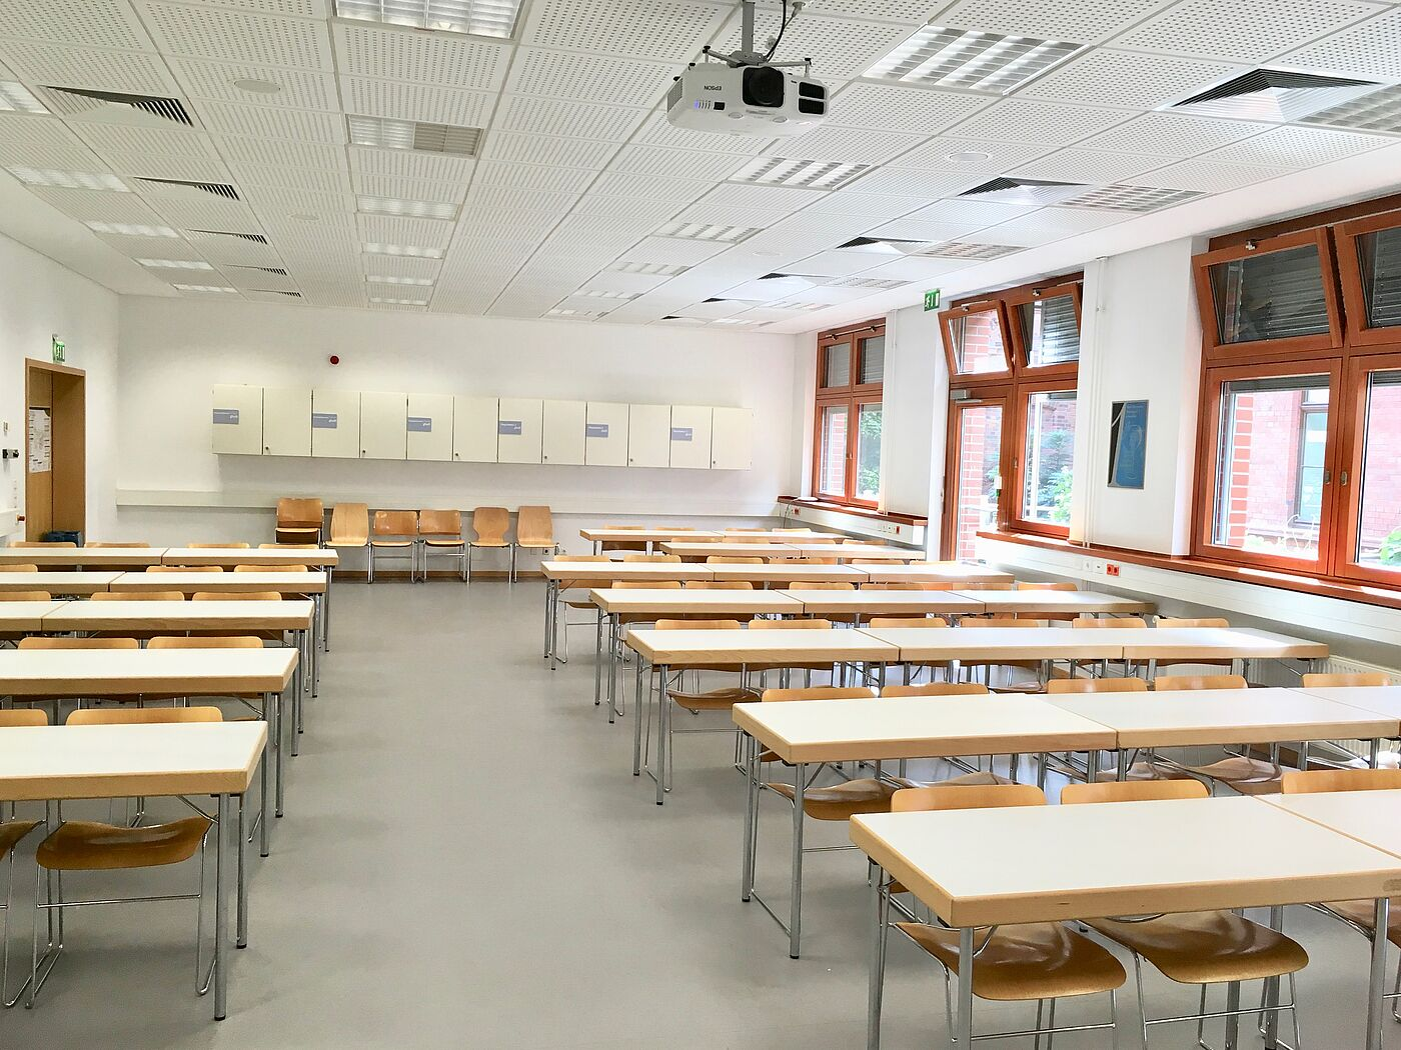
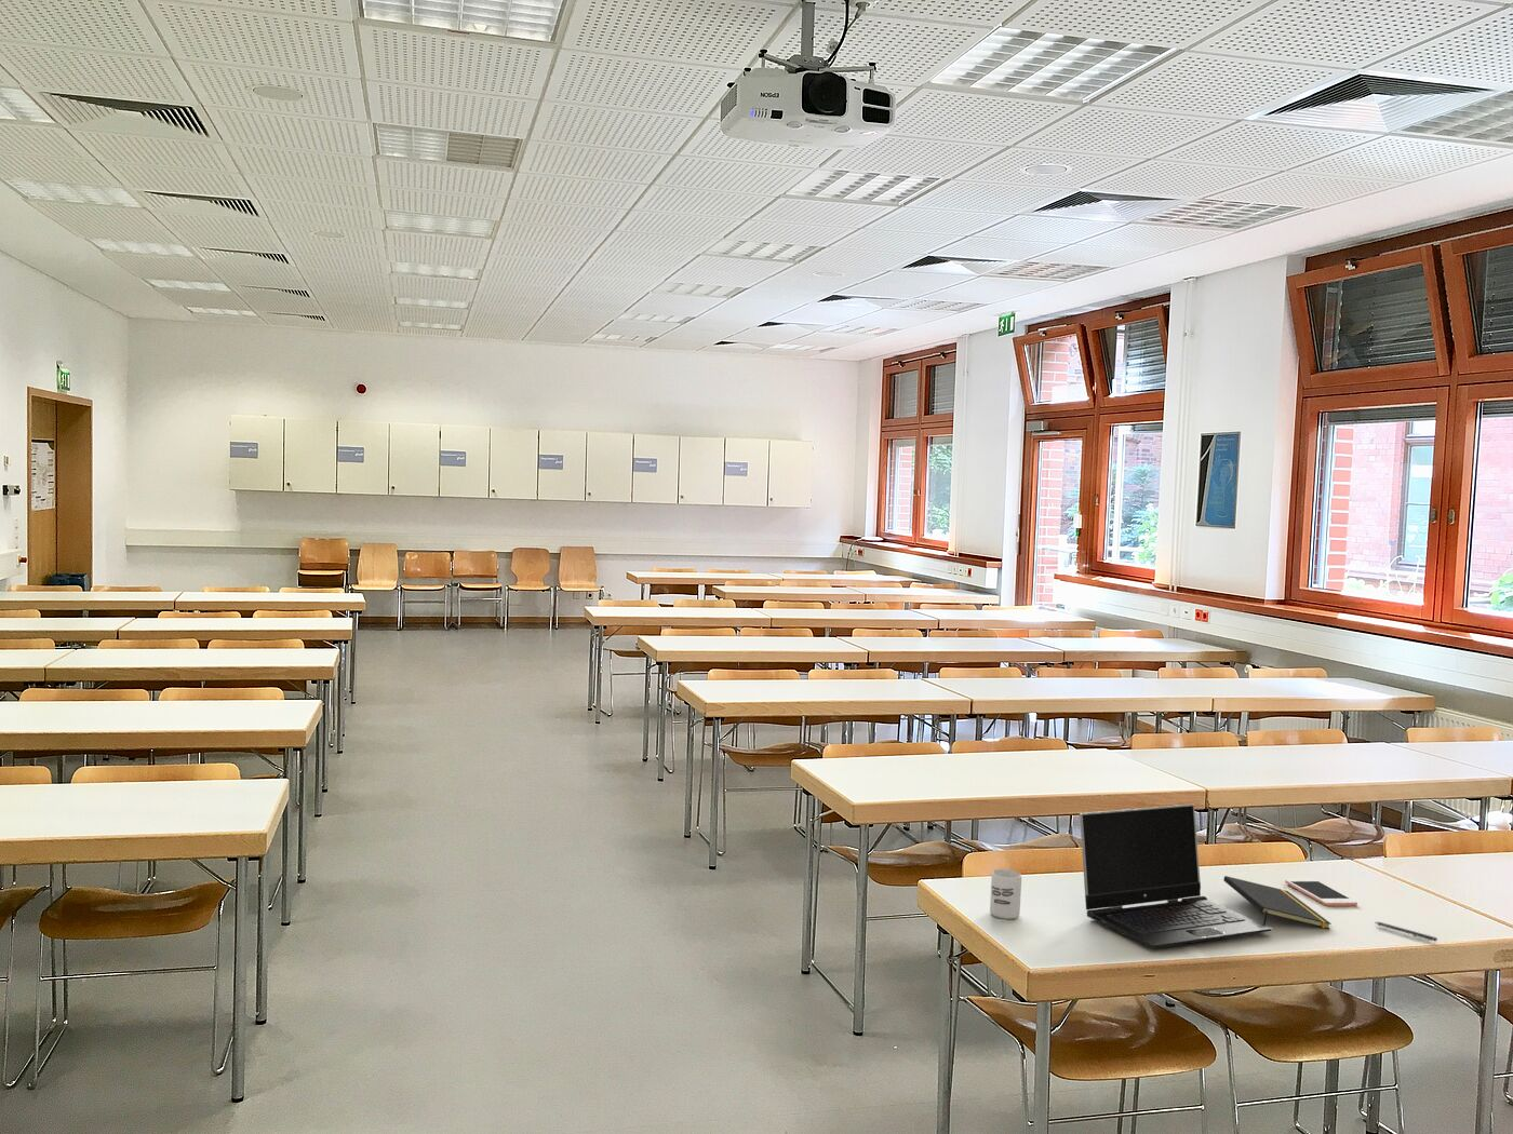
+ pen (1403, 930)
+ laptop computer (1173, 873)
+ cup (1005, 893)
+ notepad (1275, 901)
+ cell phone (1320, 891)
